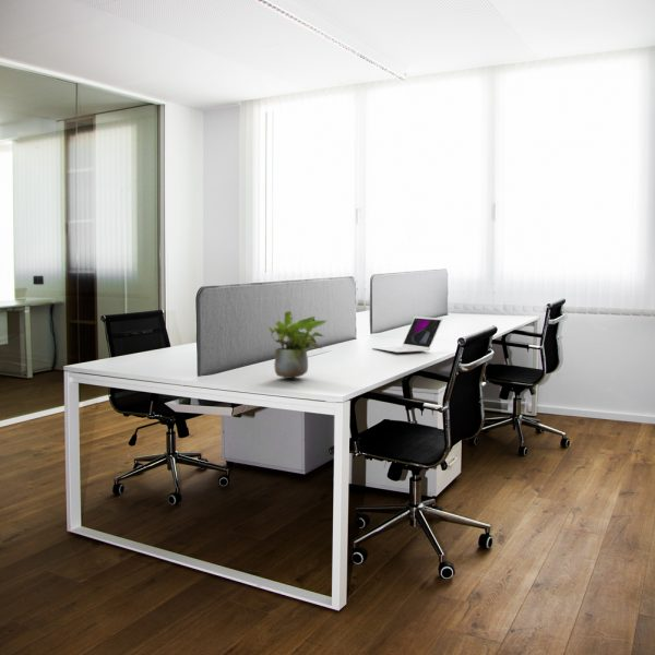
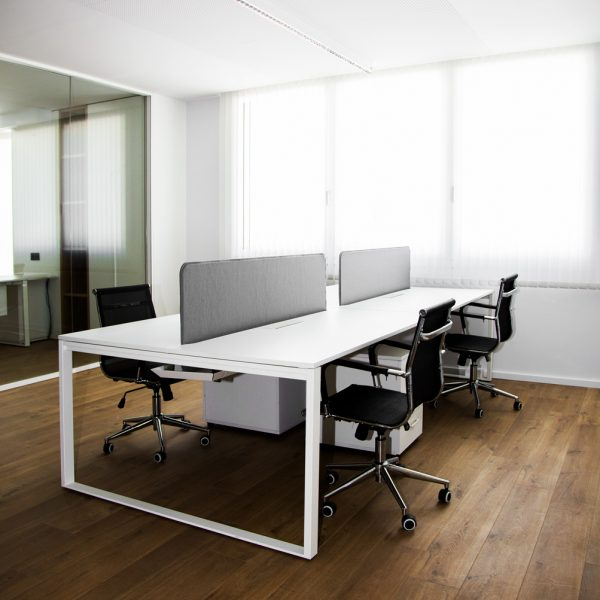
- laptop (407, 332)
- potted plant (296, 345)
